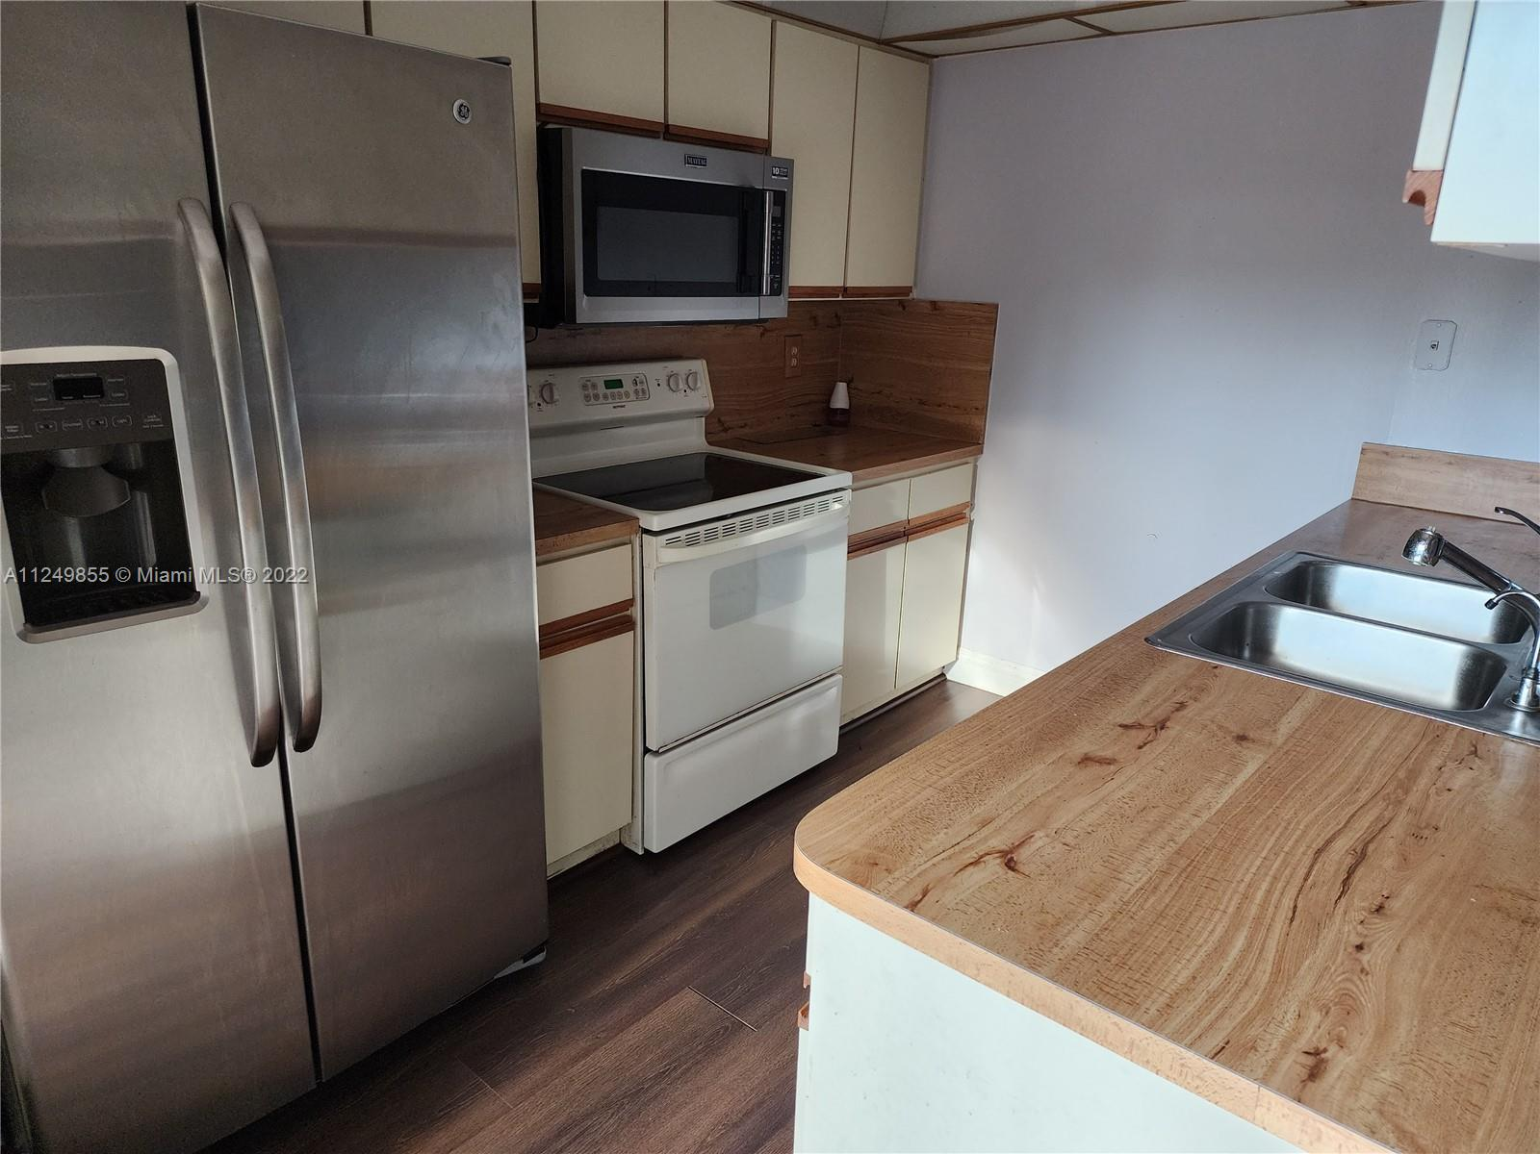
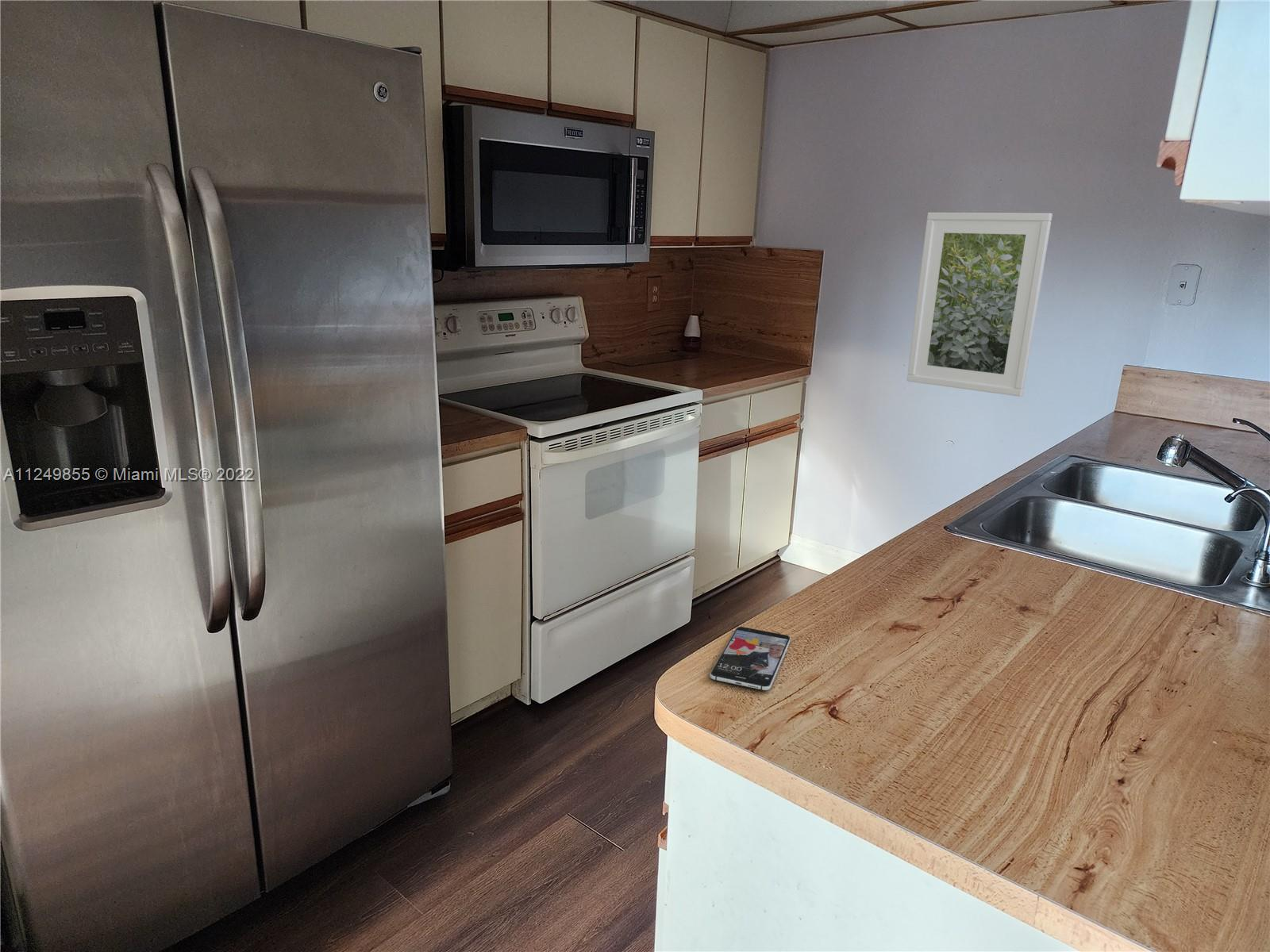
+ smartphone (752, 656)
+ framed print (974, 303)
